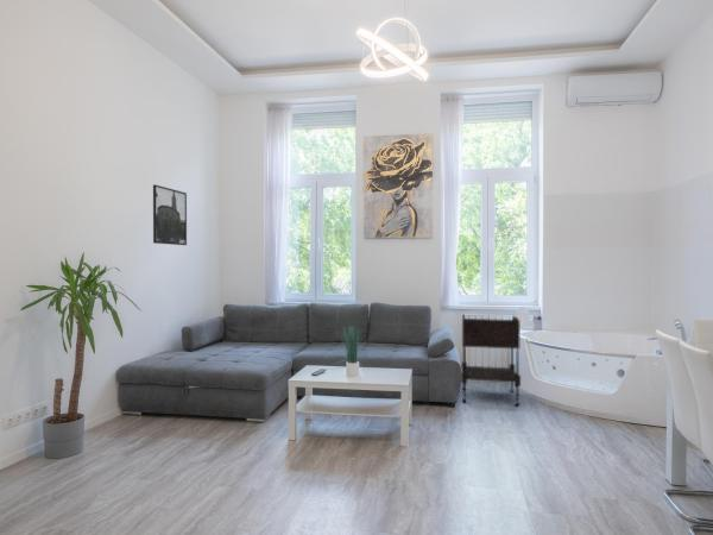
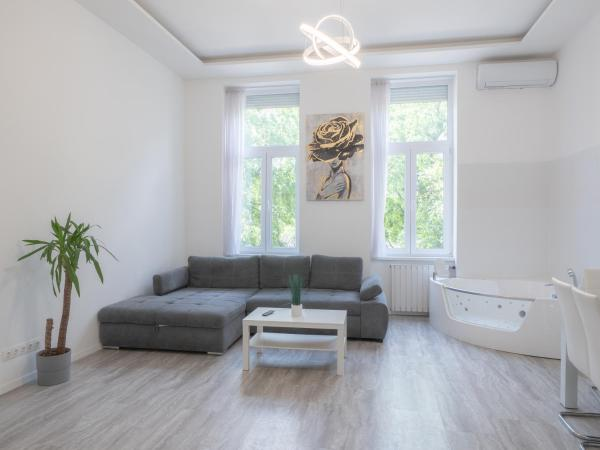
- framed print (170, 216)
- side table (488, 347)
